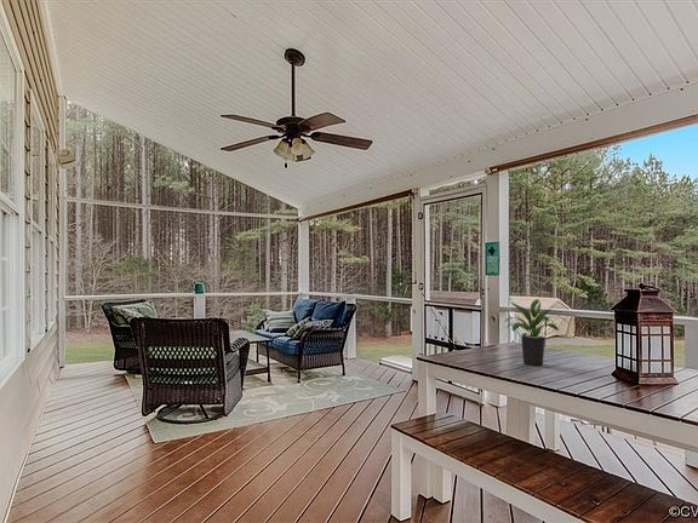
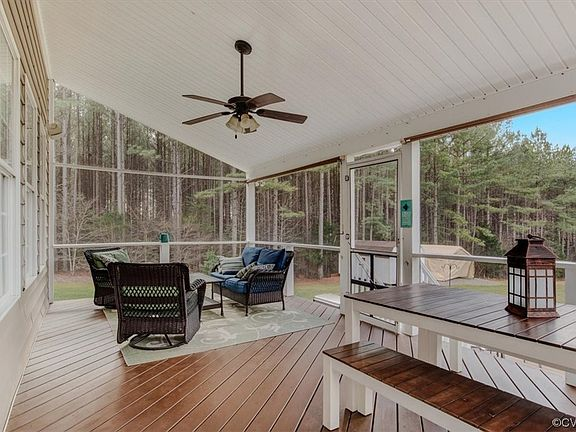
- potted plant (533, 332)
